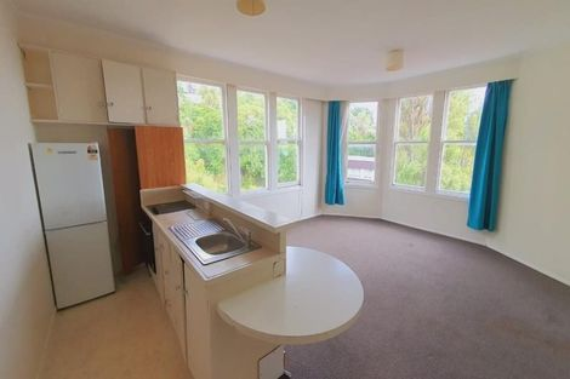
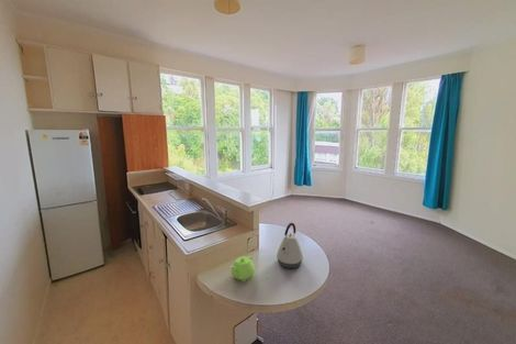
+ kettle (289, 243)
+ teapot (242, 267)
